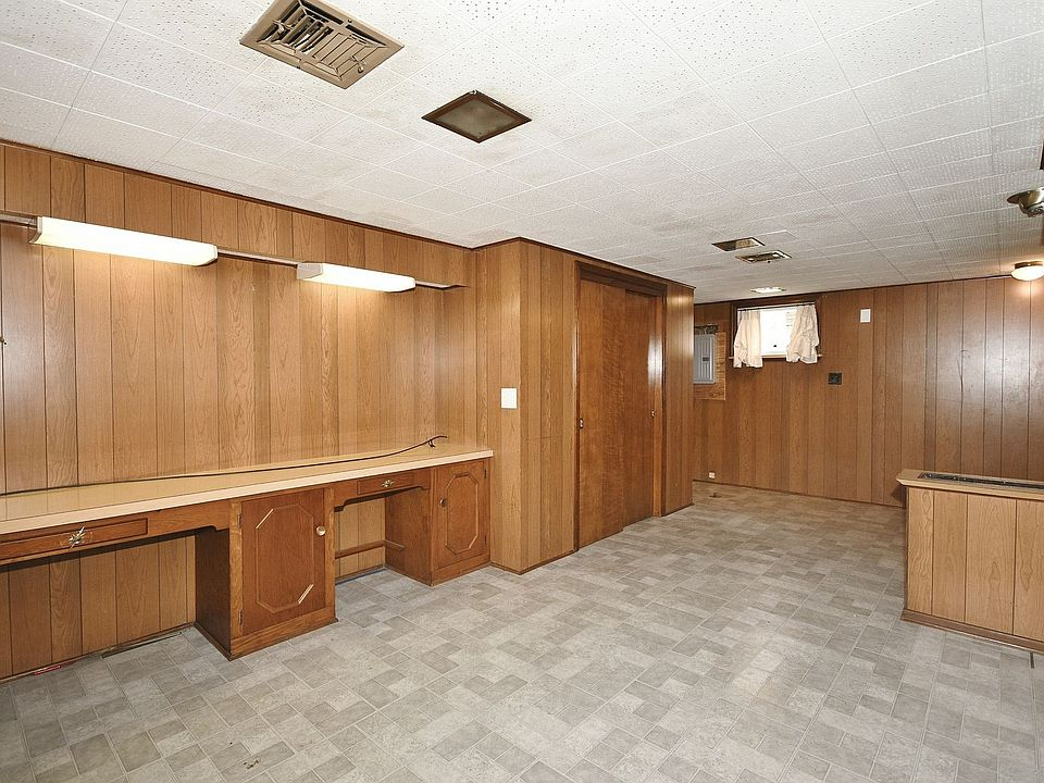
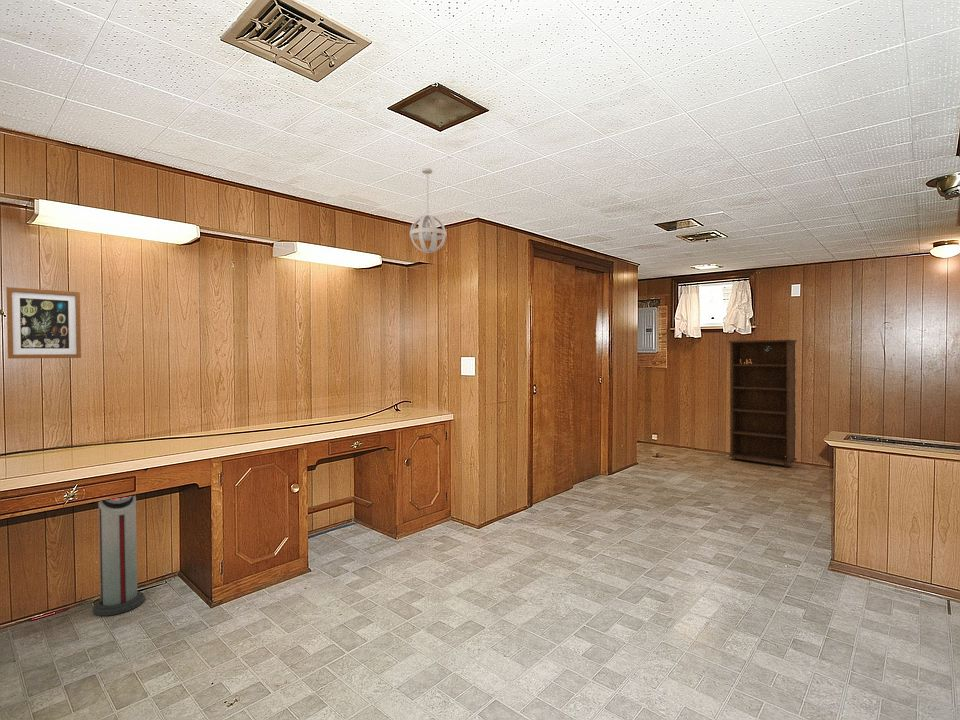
+ pendant light (428, 211)
+ wall art (45, 323)
+ bookcase (762, 401)
+ air purifier (118, 546)
